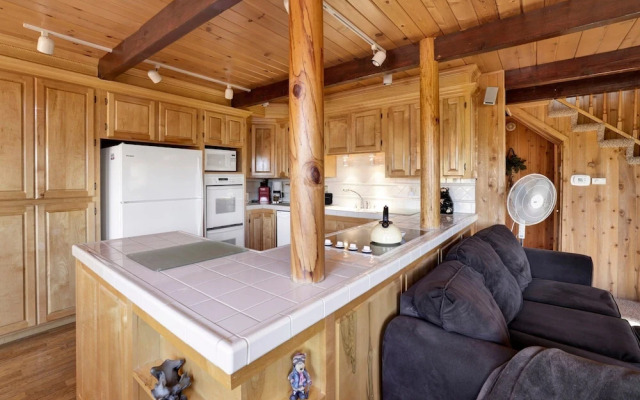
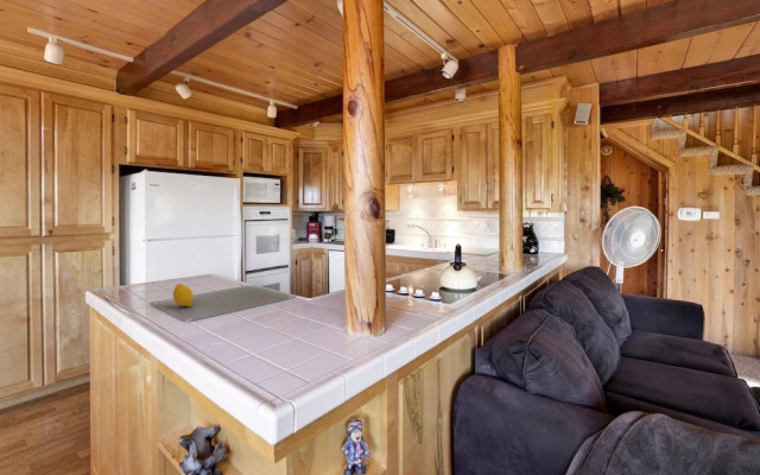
+ fruit (183, 294)
